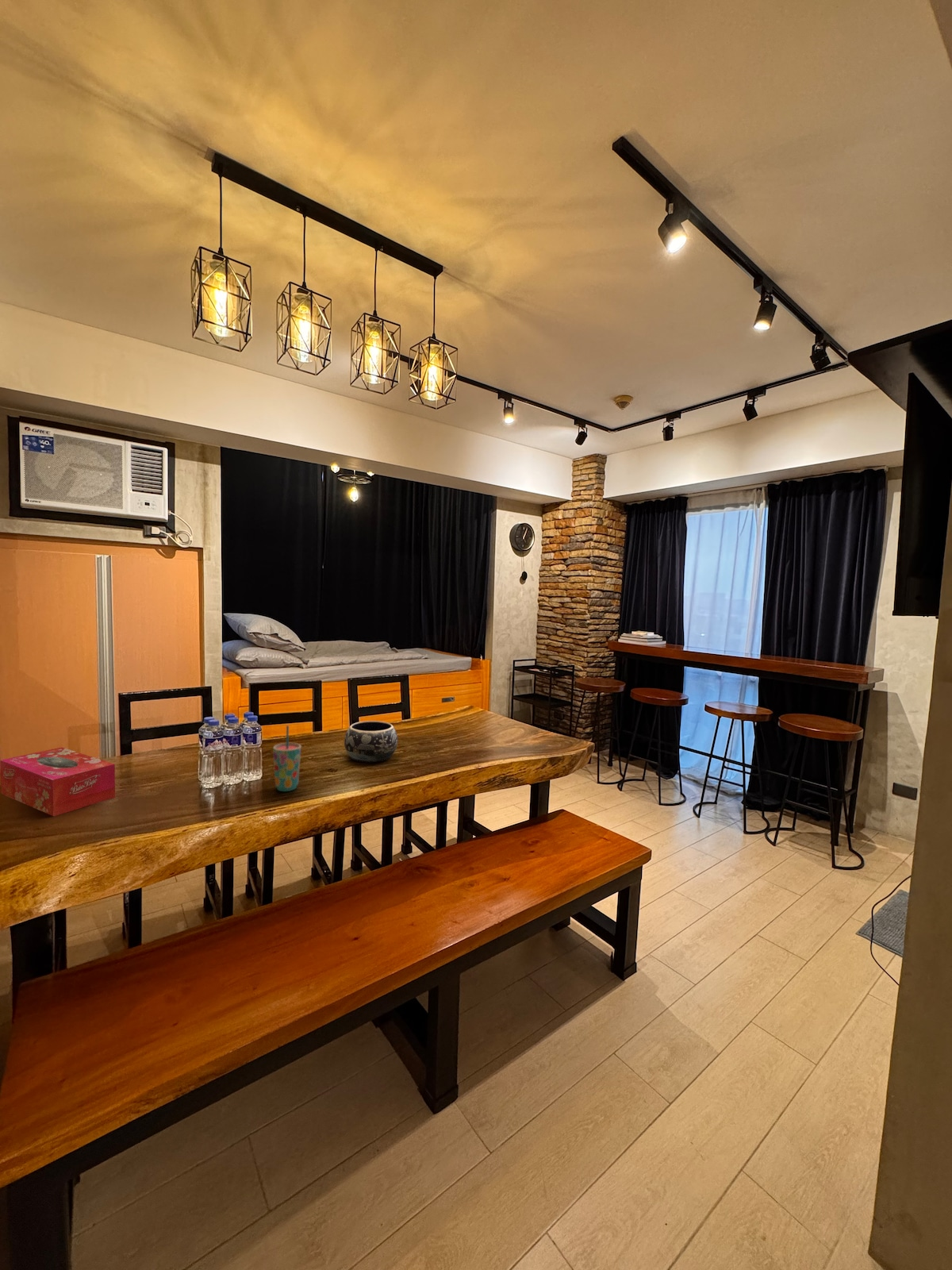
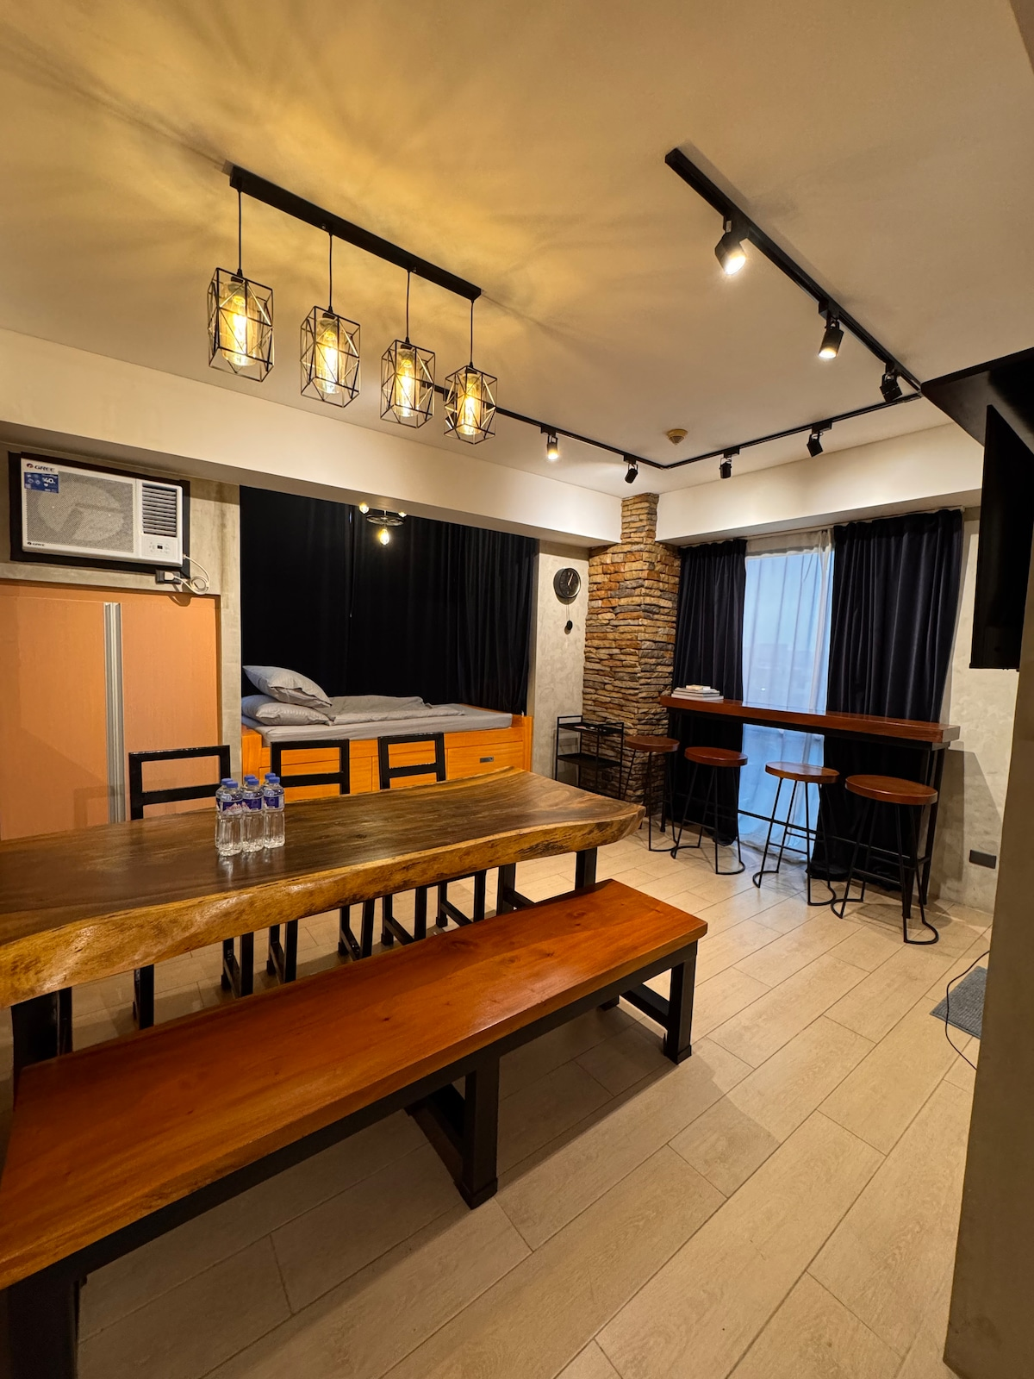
- tissue box (58, 779)
- cup (287, 756)
- decorative bowl (370, 741)
